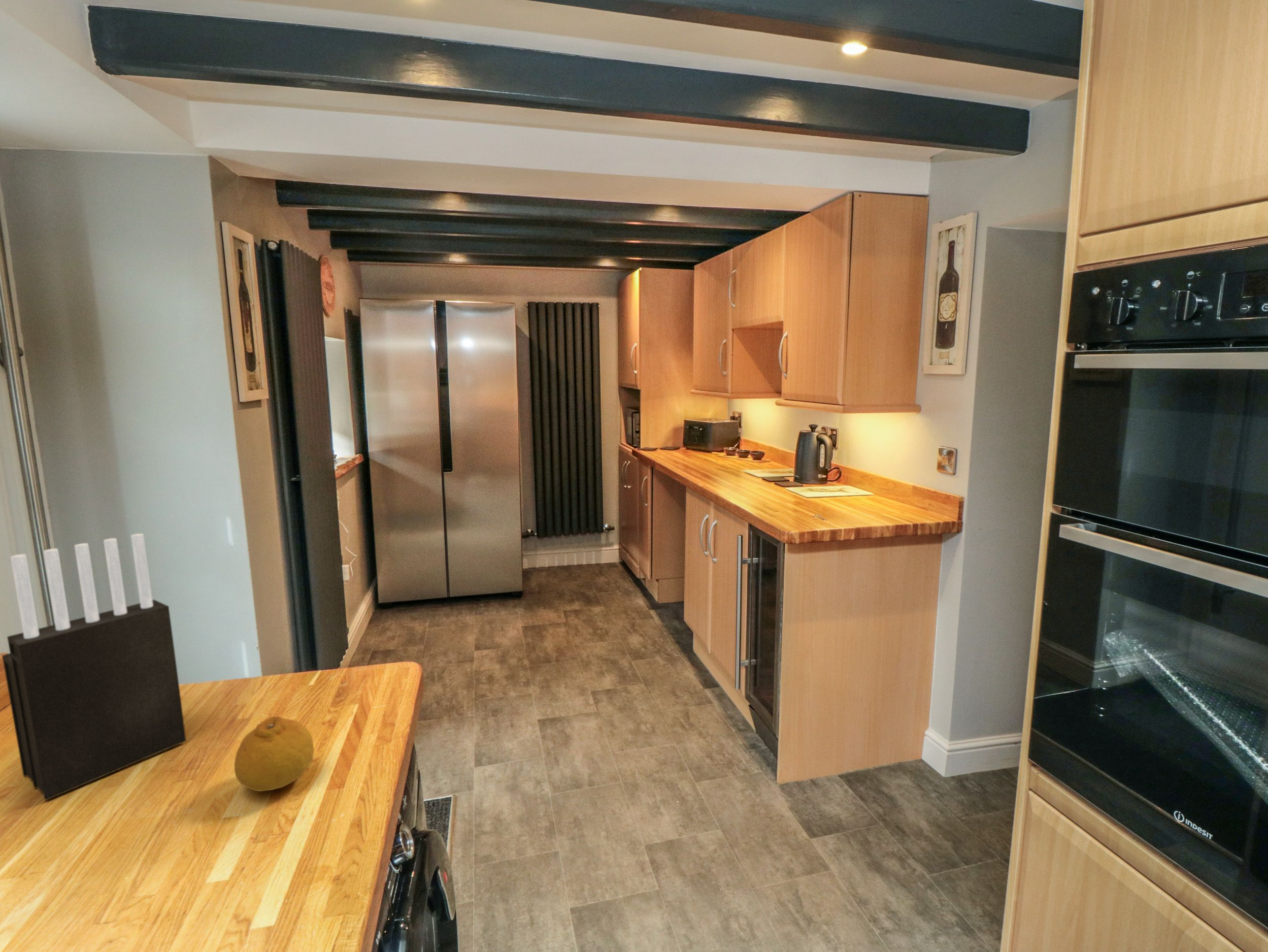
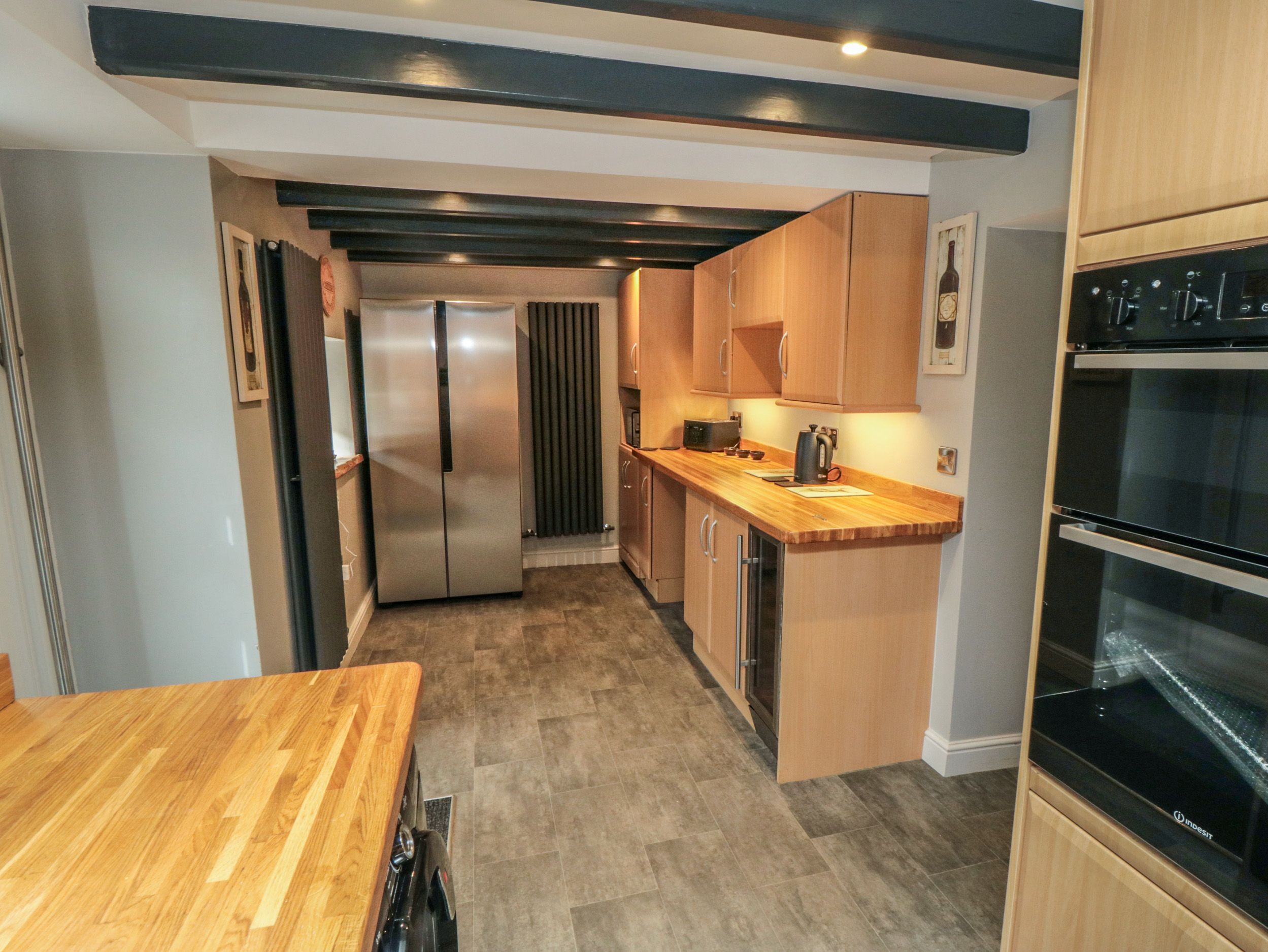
- knife block (89, 651)
- fruit (274, 751)
